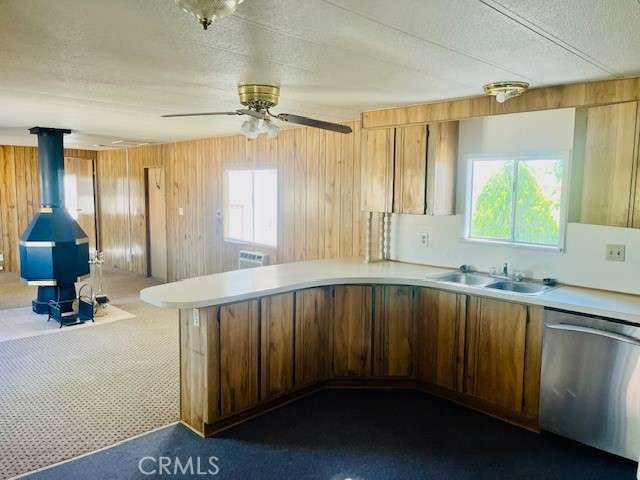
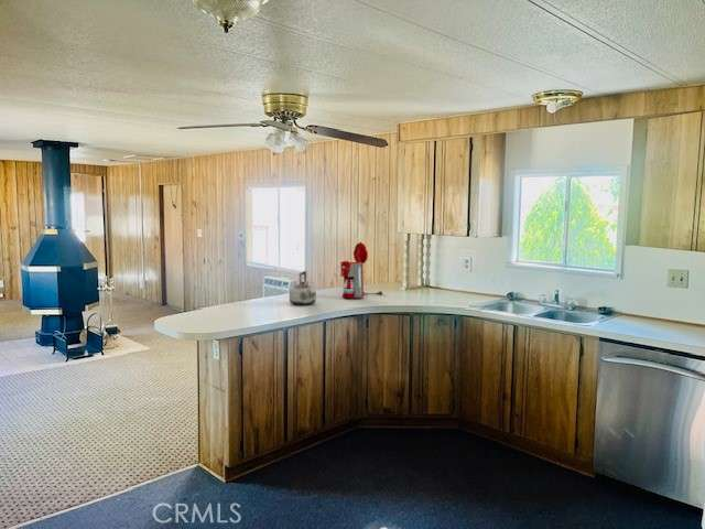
+ kettle (303, 287)
+ coffee maker (359, 269)
